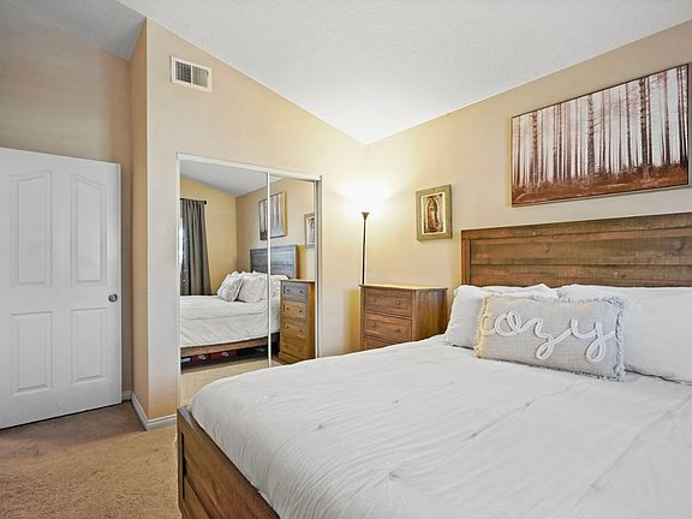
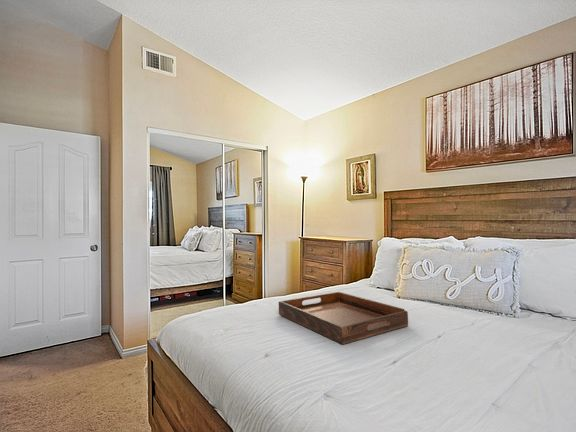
+ serving tray (340, 312)
